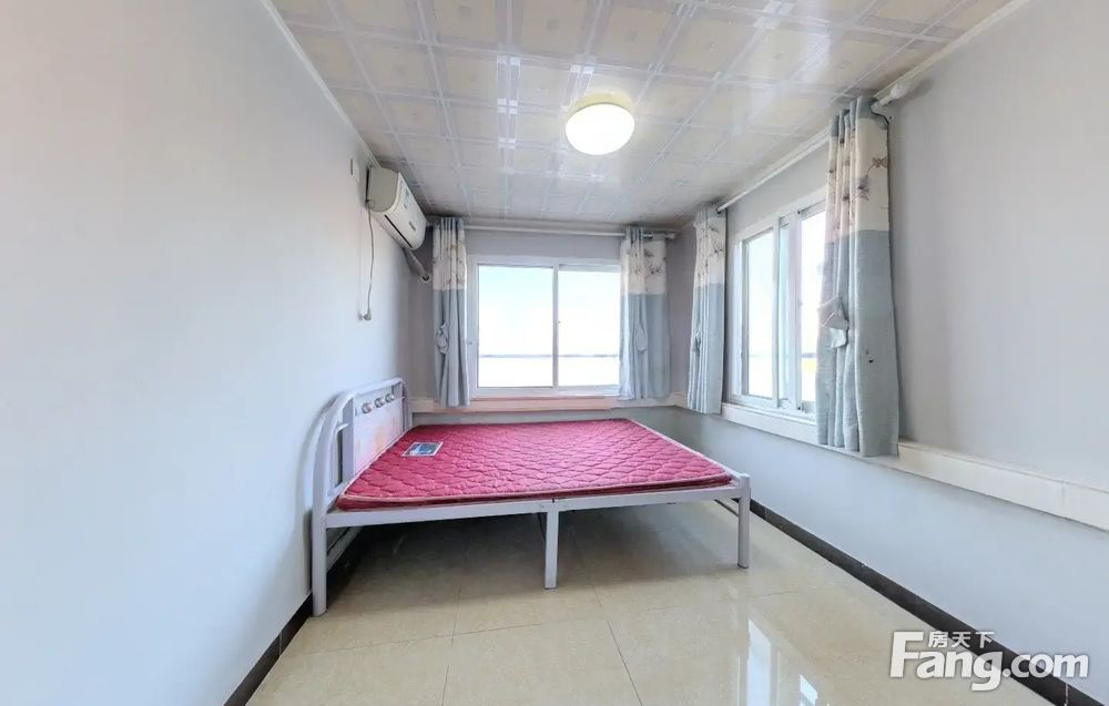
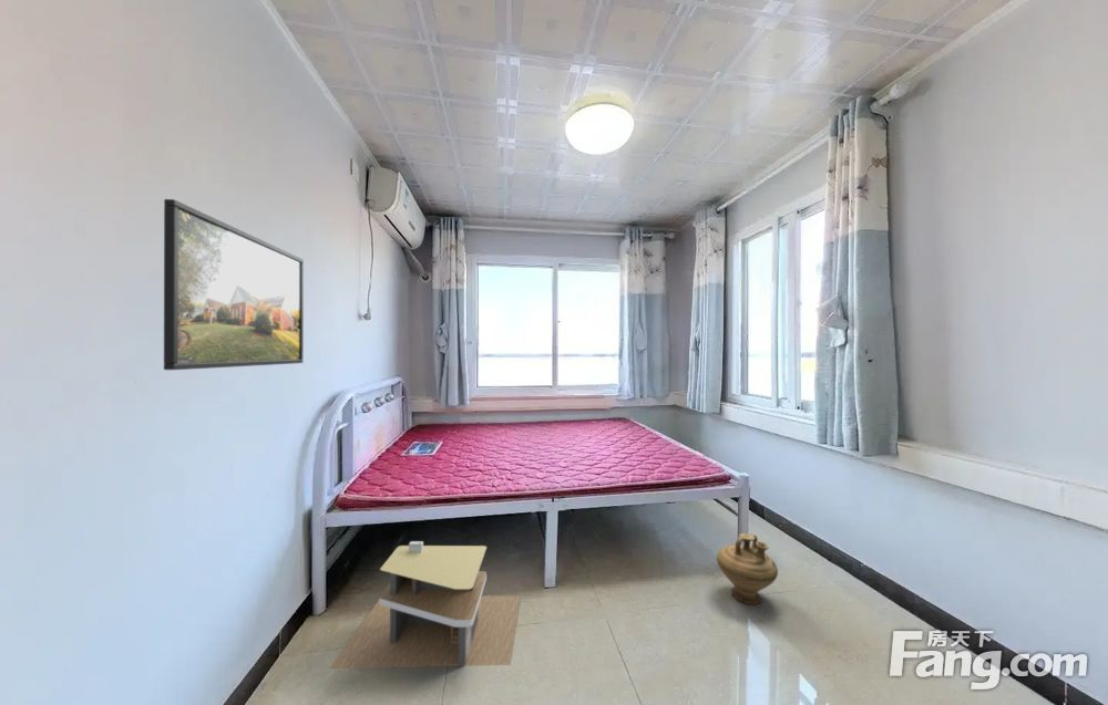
+ architectural model (431, 599)
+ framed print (250, 301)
+ ceramic jug (746, 566)
